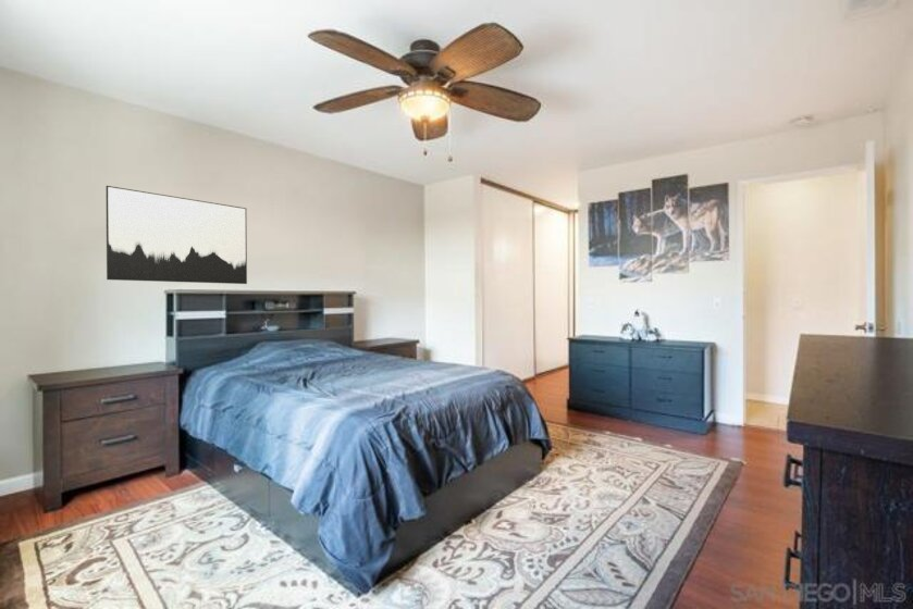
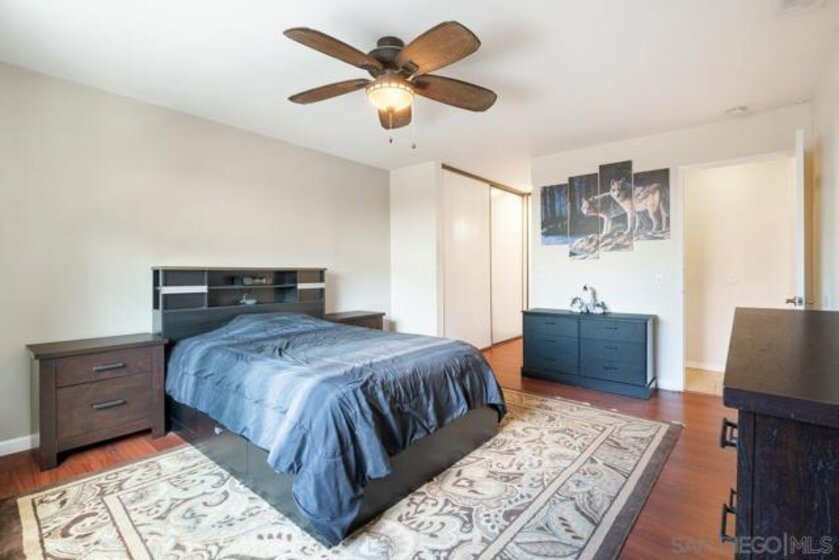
- wall art (184, 239)
